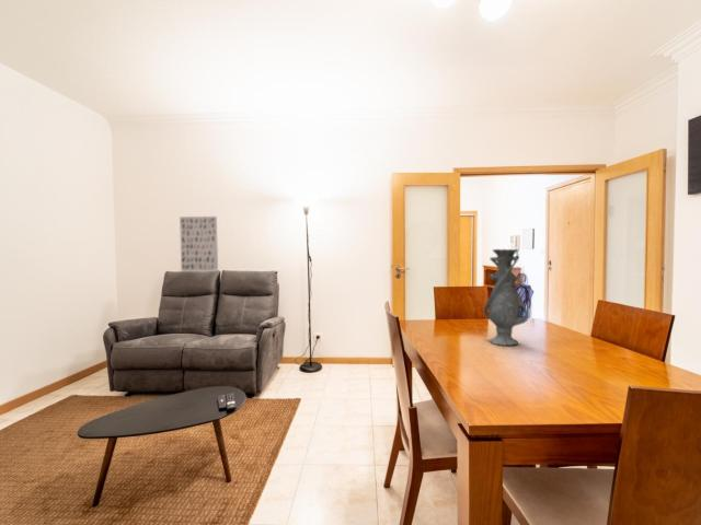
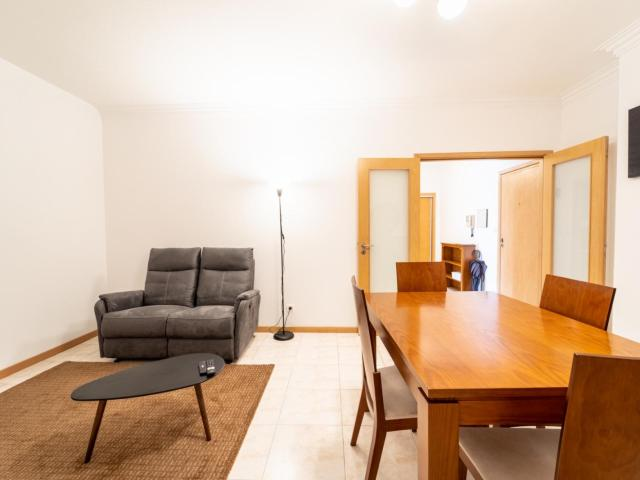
- wall art (198, 244)
- vase (504, 295)
